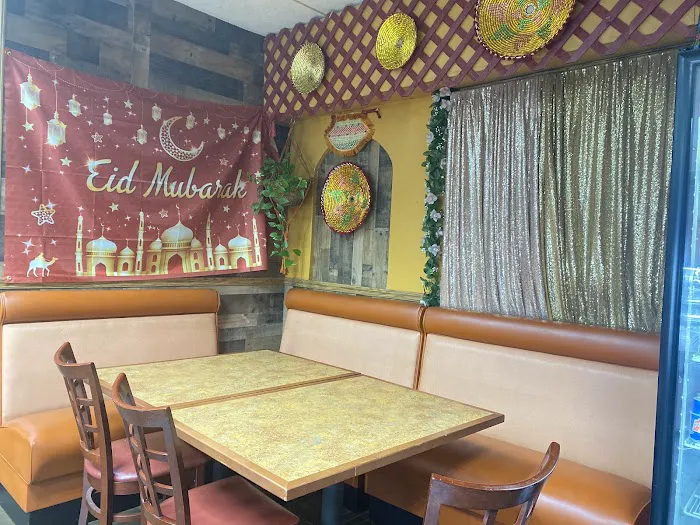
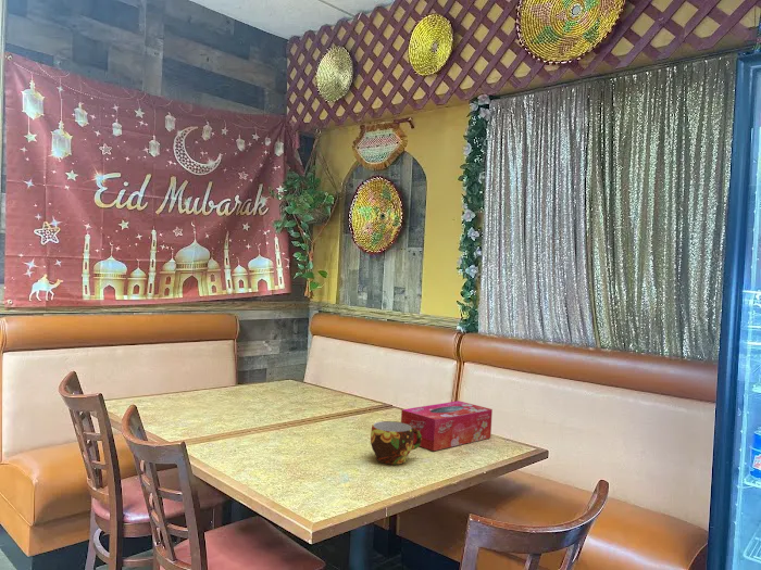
+ tissue box (447, 423)
+ cup (394, 442)
